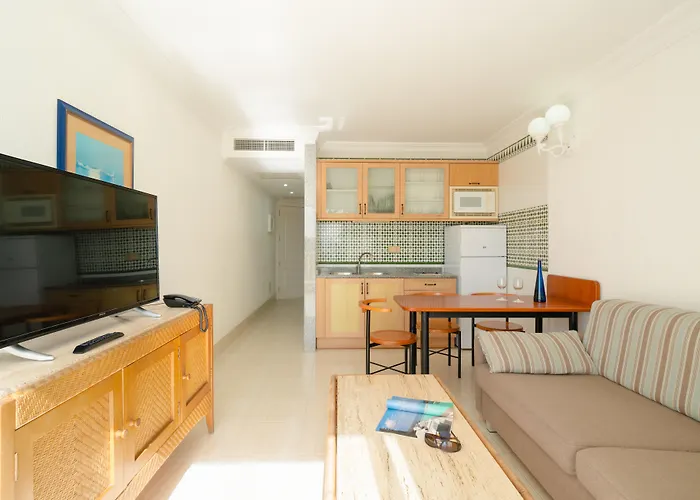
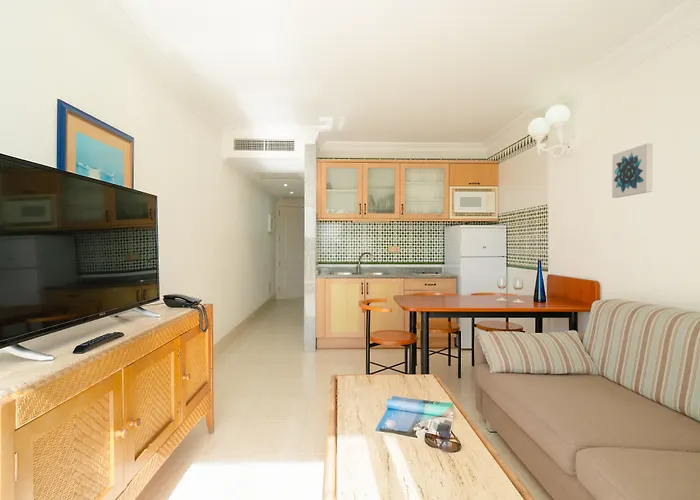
+ wall art (631, 172)
